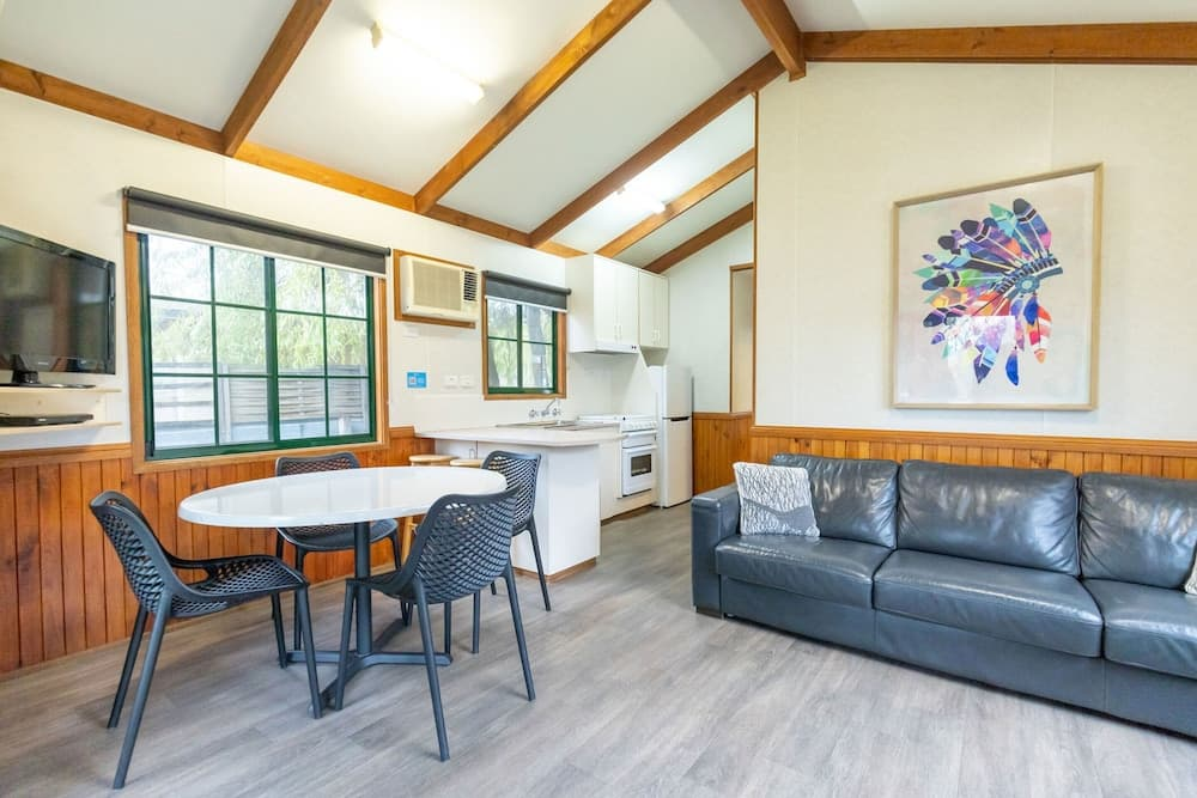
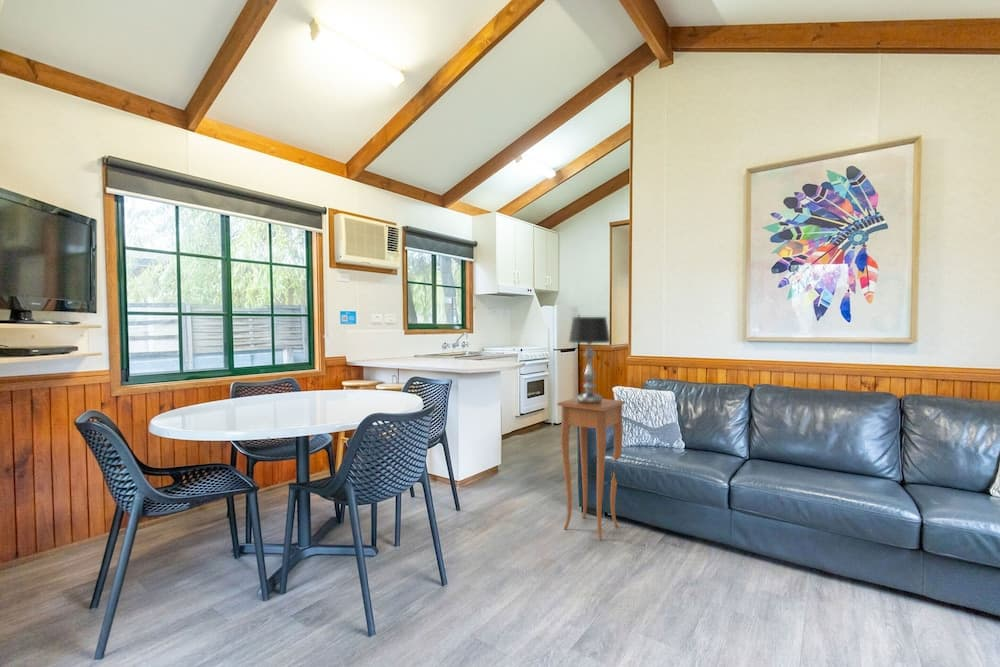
+ side table (586, 465)
+ table lamp (589, 359)
